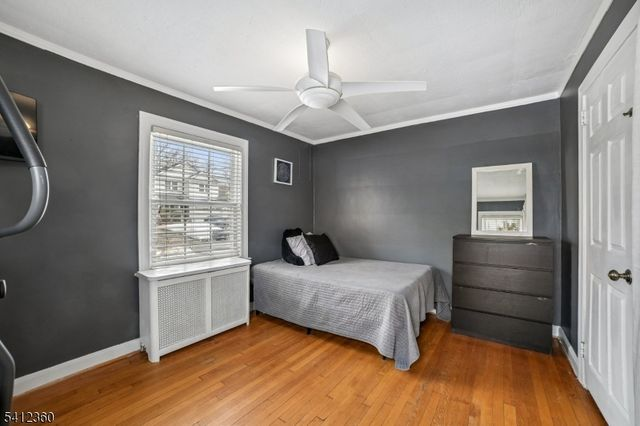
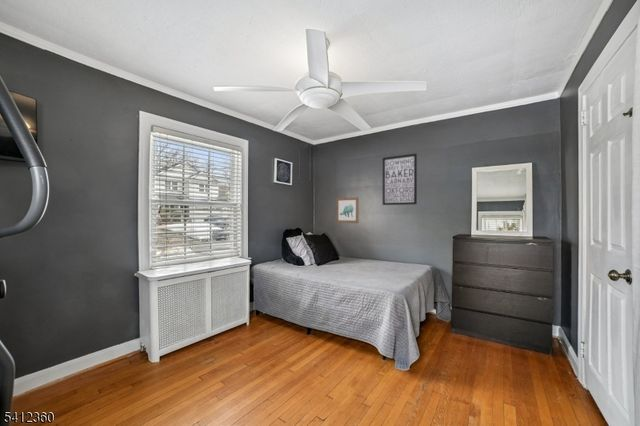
+ wall art (347, 210)
+ wall art (399, 180)
